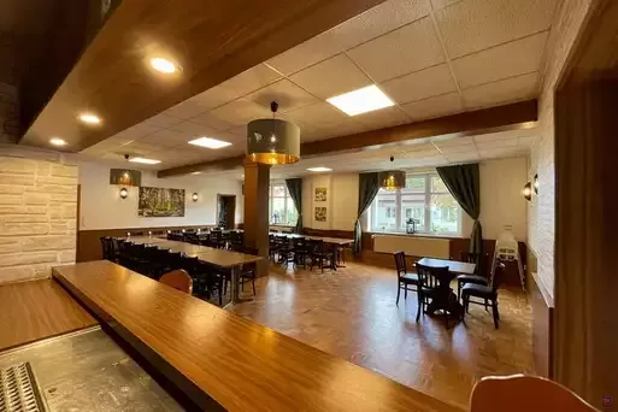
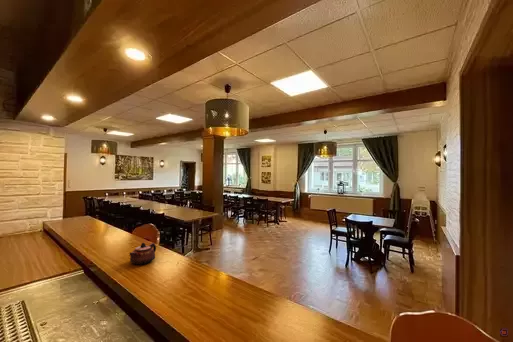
+ teapot (143, 251)
